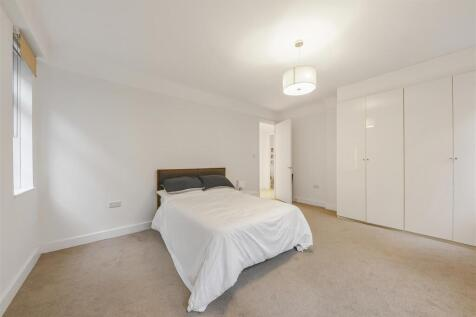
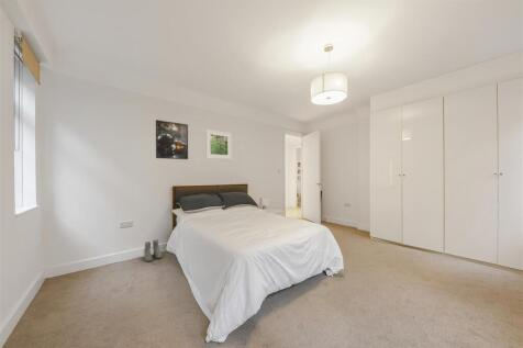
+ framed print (173, 141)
+ boots (153, 248)
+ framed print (219, 145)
